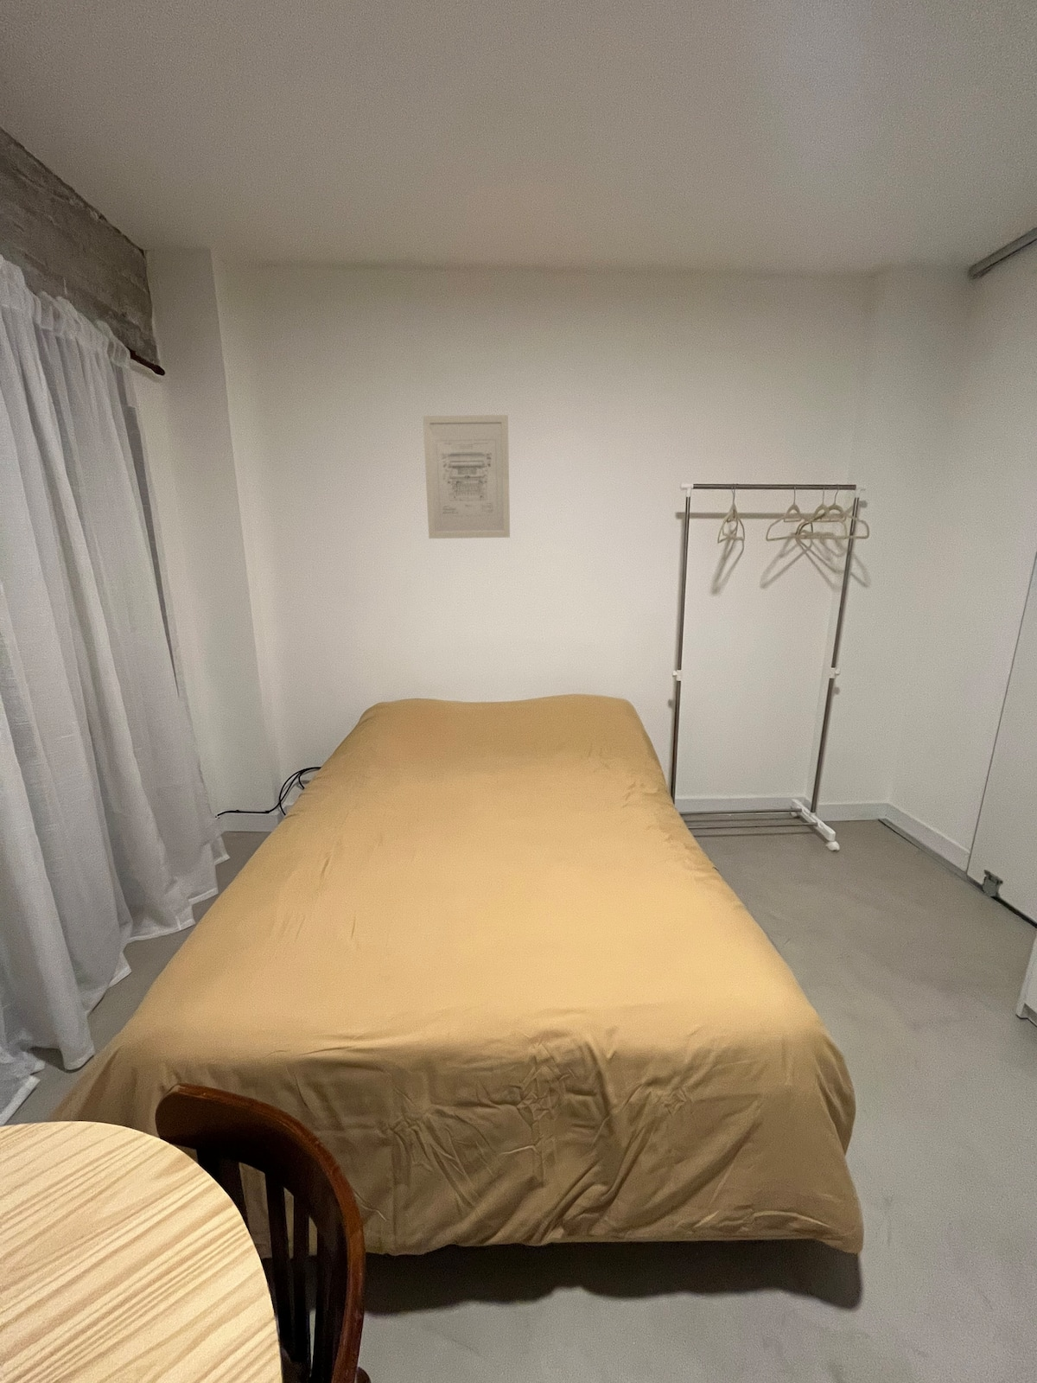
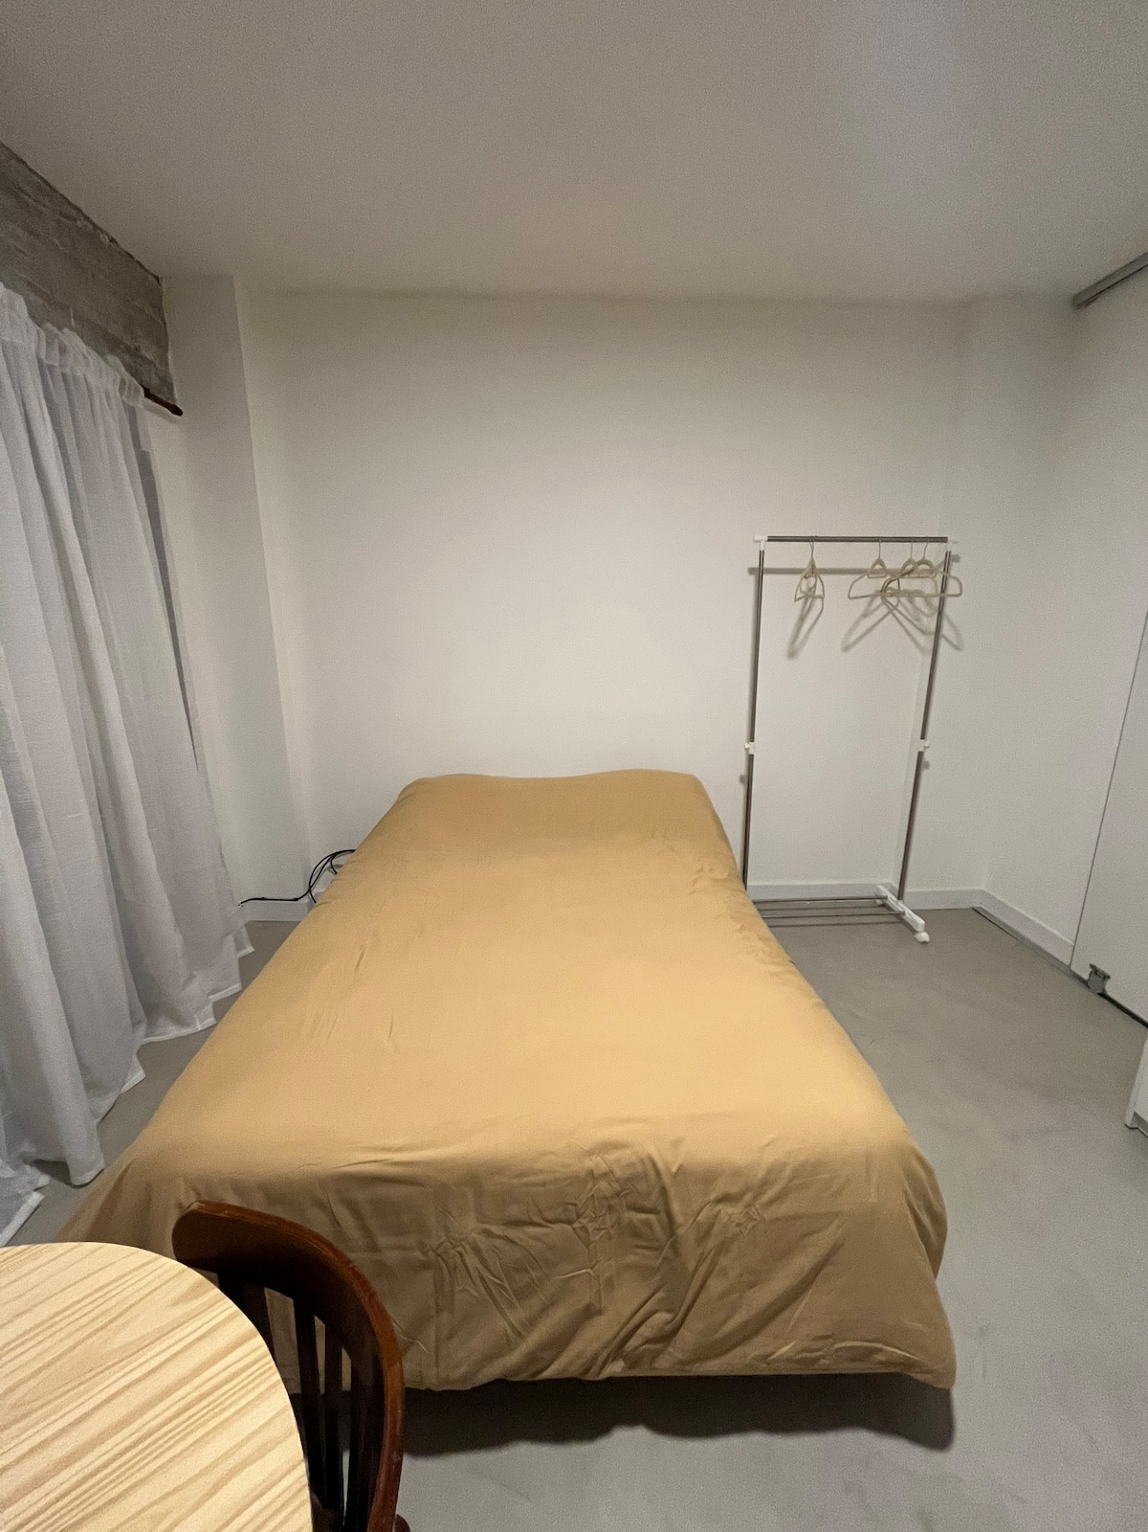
- wall art (467, 478)
